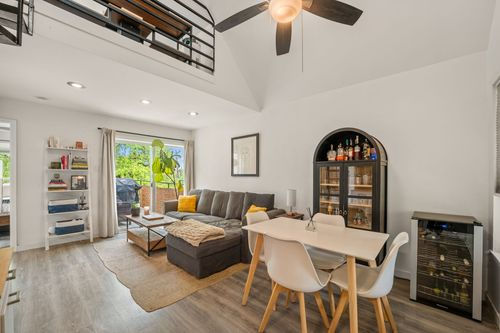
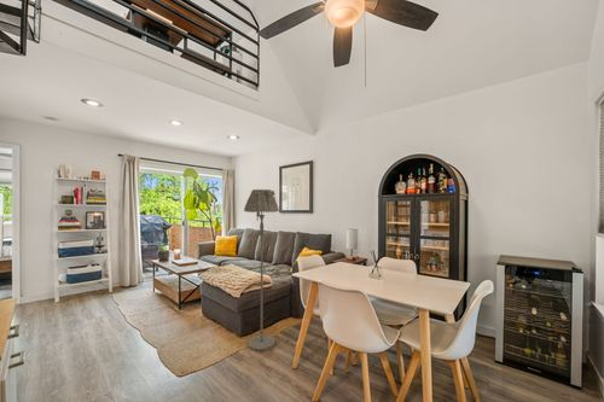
+ floor lamp (261, 266)
